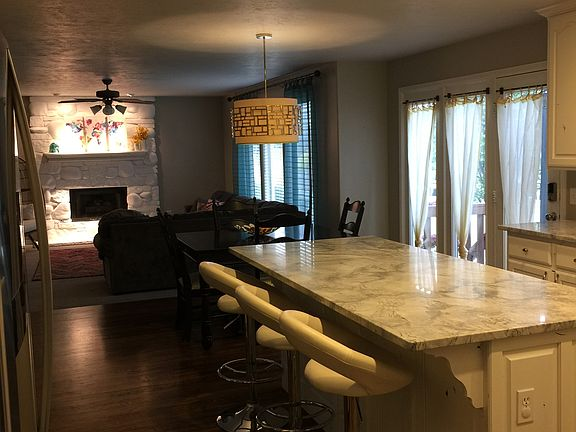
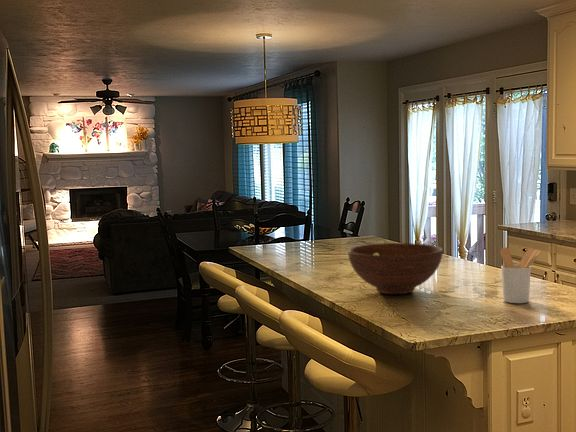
+ fruit bowl (395, 270)
+ utensil holder (521, 274)
